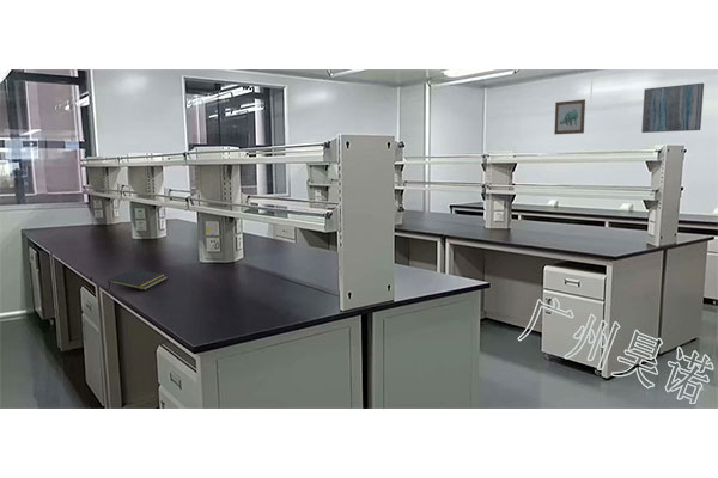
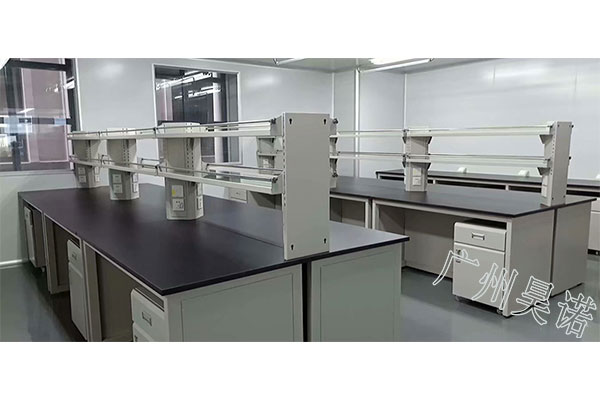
- notepad (139, 278)
- wall art (568, 117)
- wall art (671, 109)
